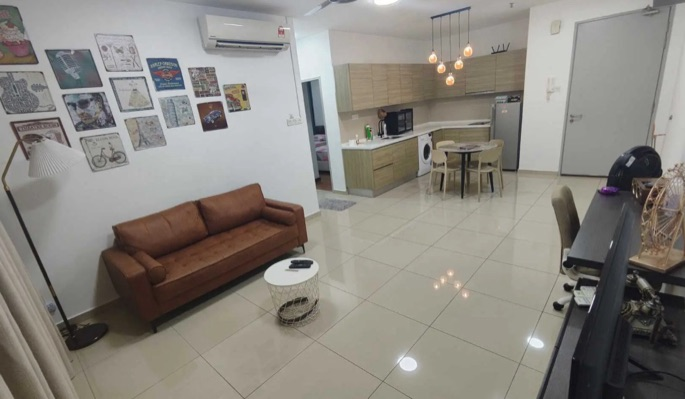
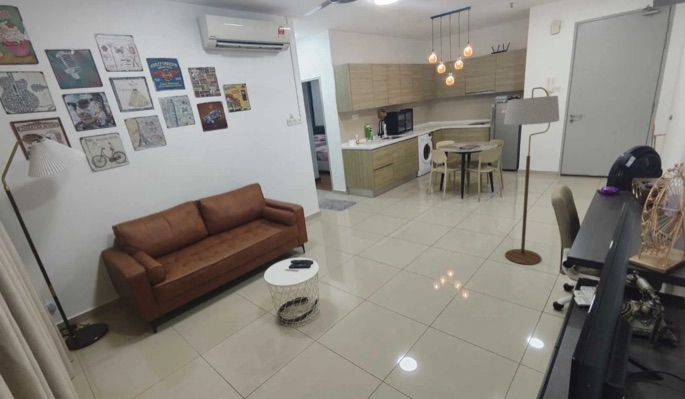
+ floor lamp (528, 178)
